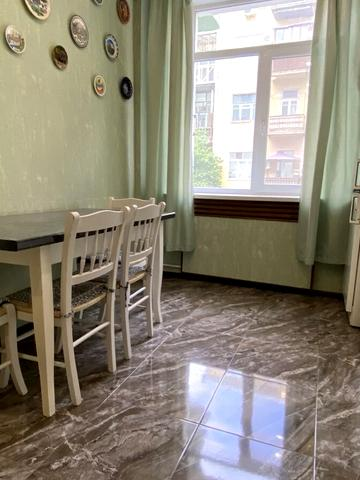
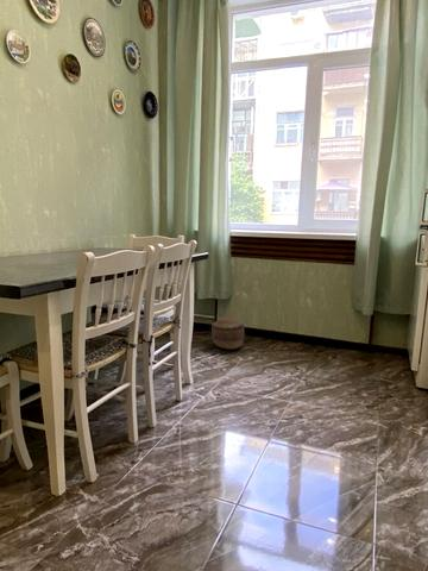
+ basket (227, 332)
